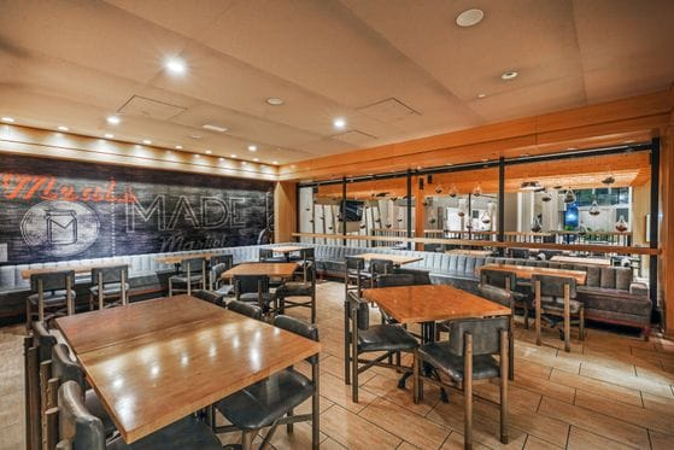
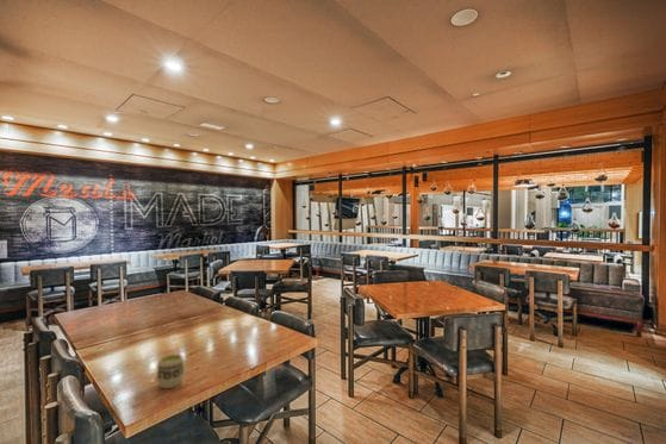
+ cup (170, 370)
